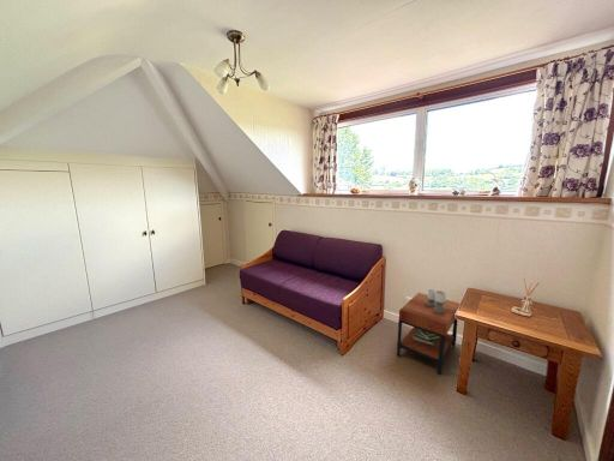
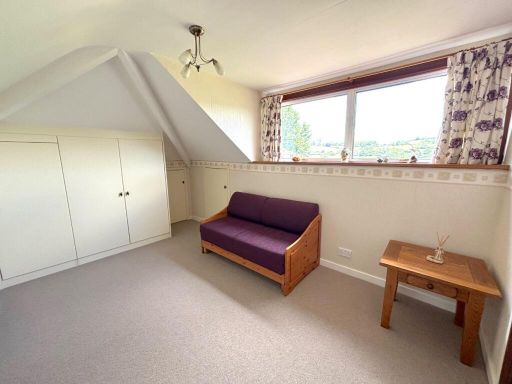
- side table (429, 319)
